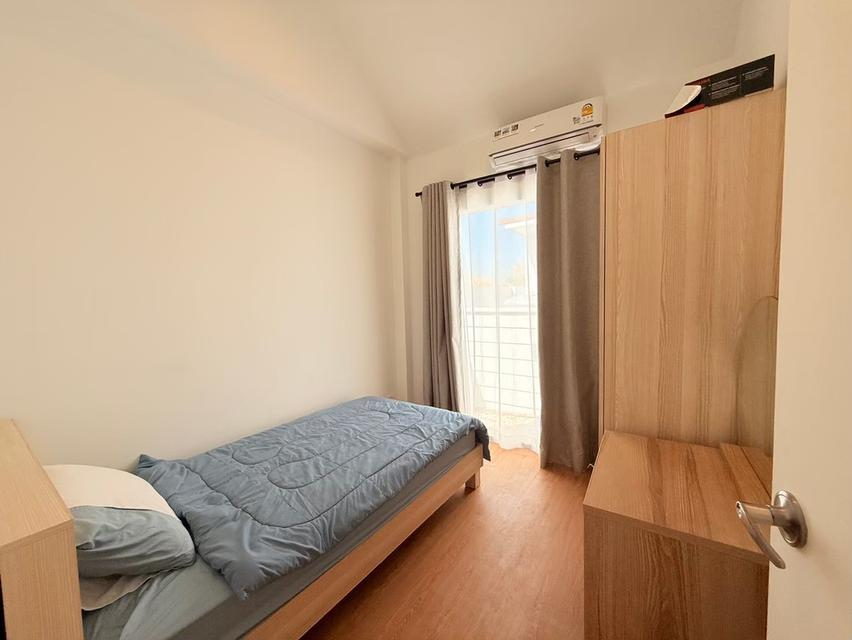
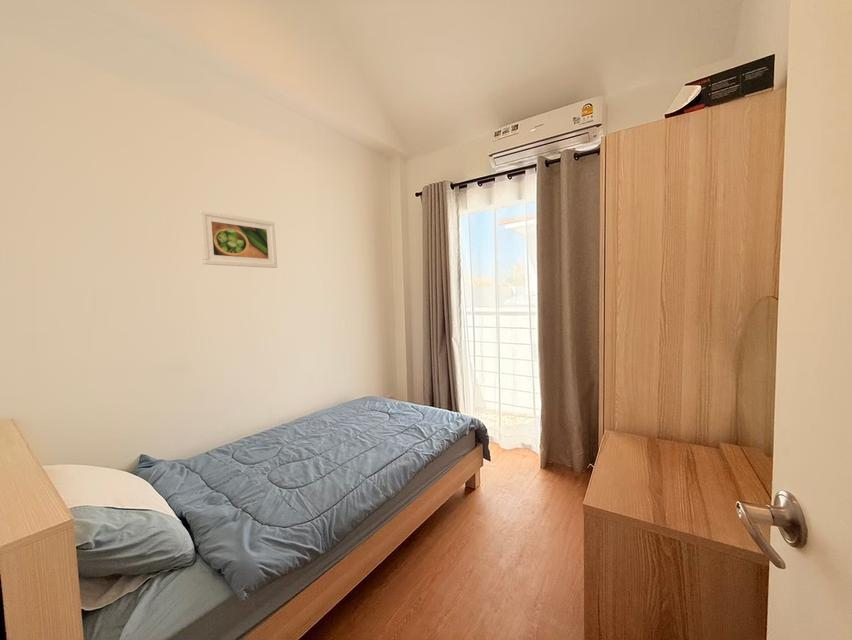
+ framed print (241, 241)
